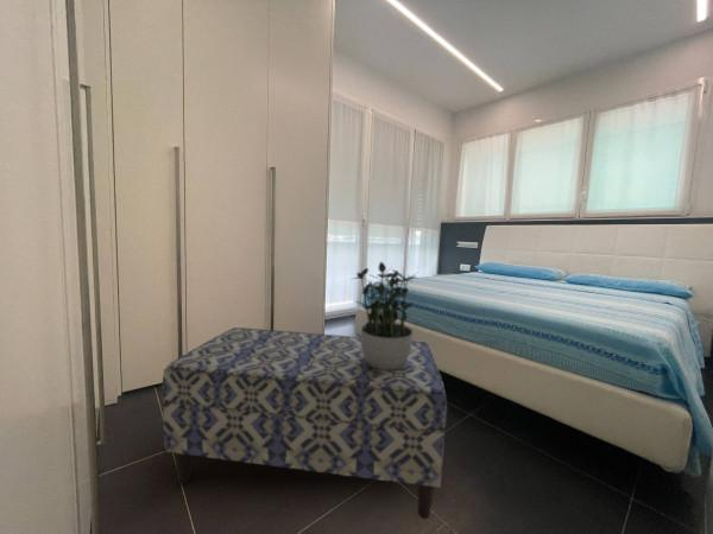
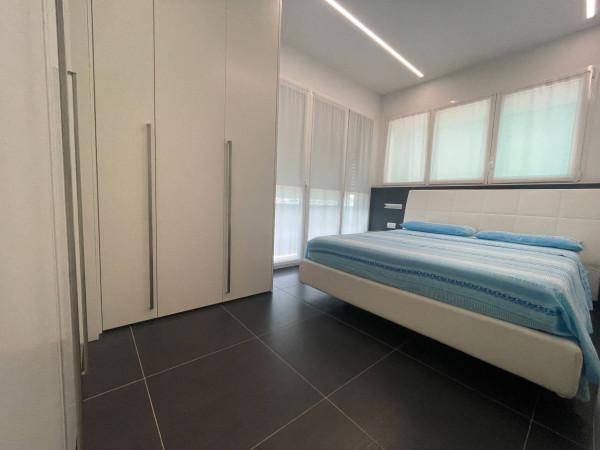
- potted plant (384, 311)
- bench (313, 406)
